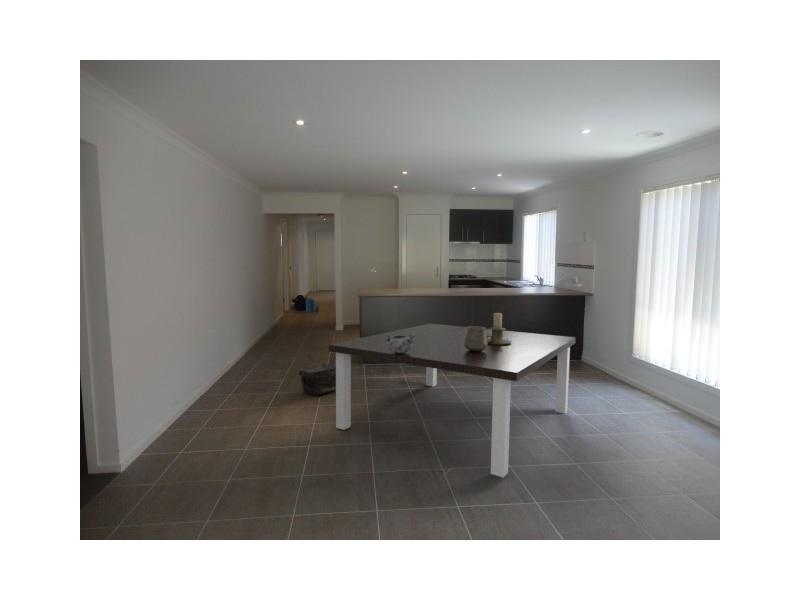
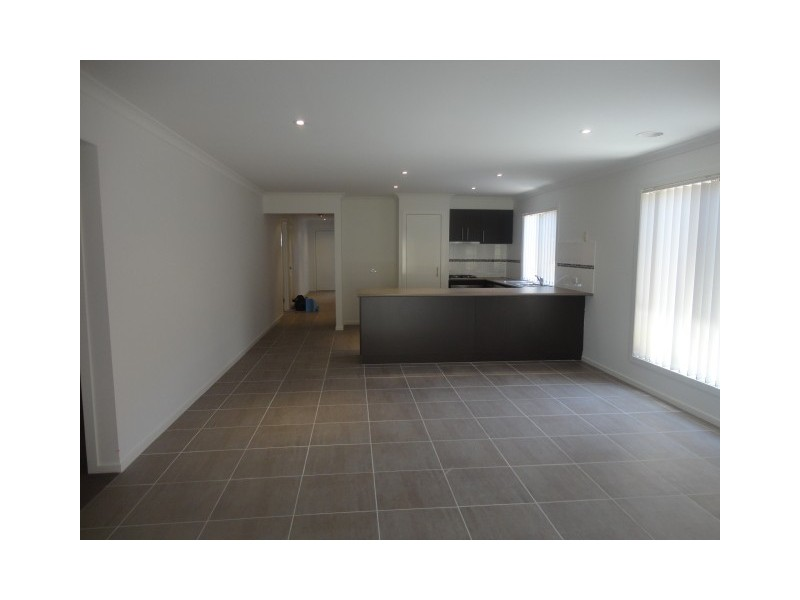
- decorative bowl (399, 342)
- ceramic cup (476, 338)
- candle holder (497, 327)
- pouch (319, 379)
- dining table (461, 372)
